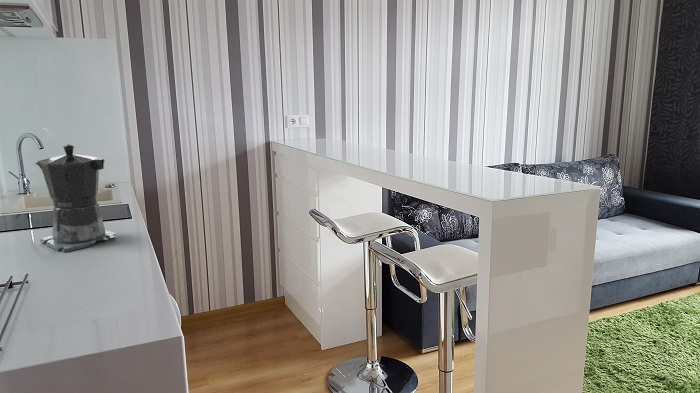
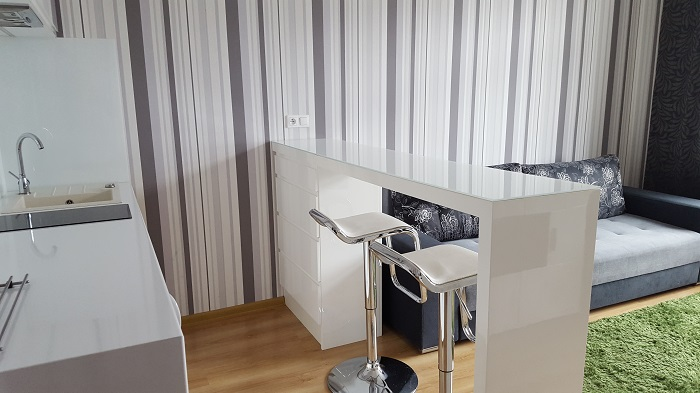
- coffee maker (75, 193)
